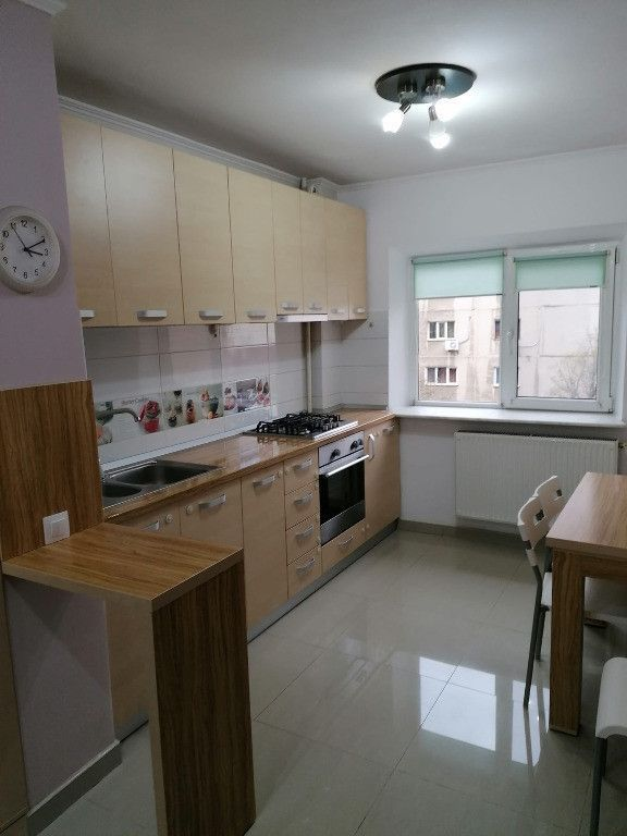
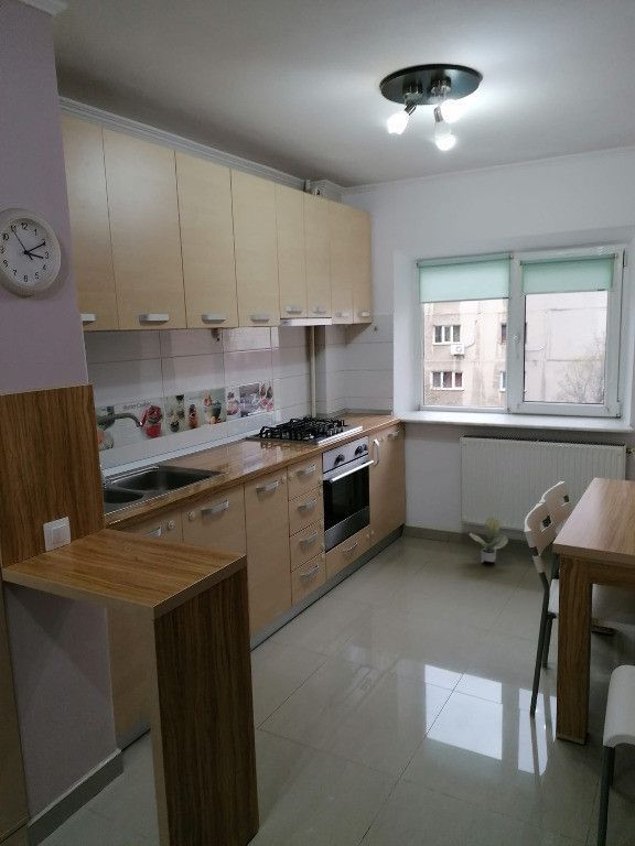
+ potted plant (487, 542)
